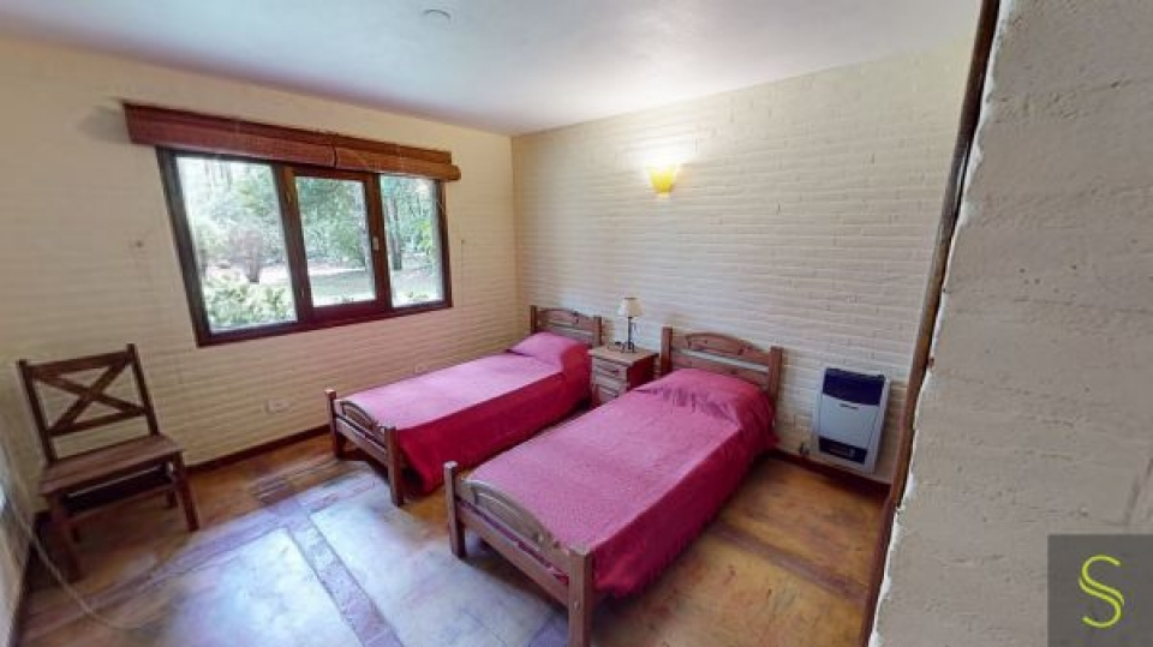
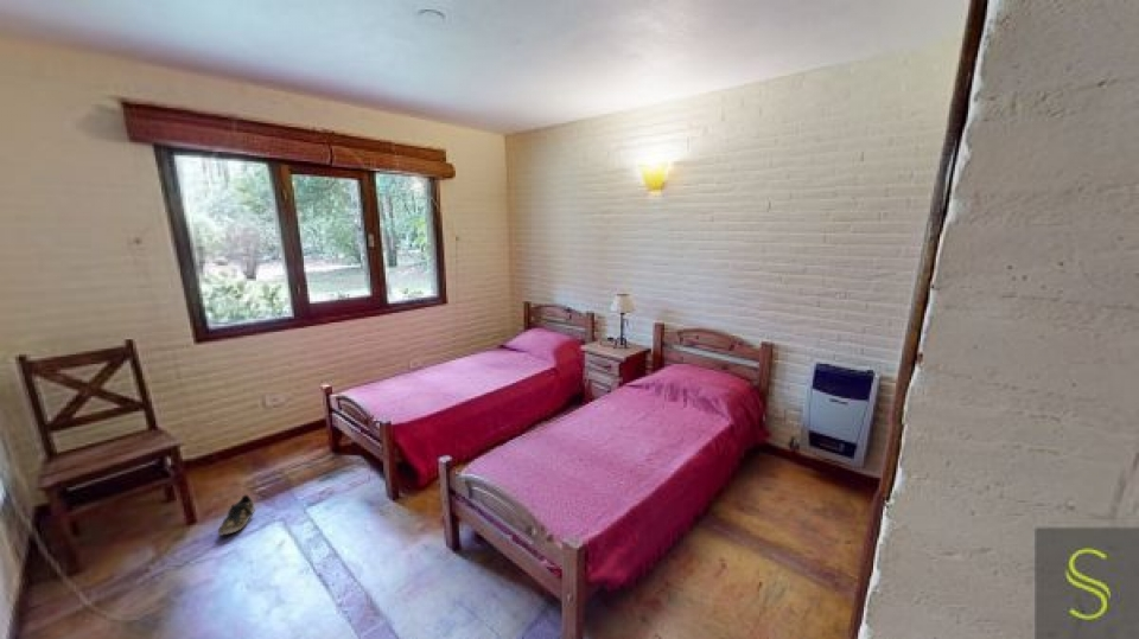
+ shoe (247, 510)
